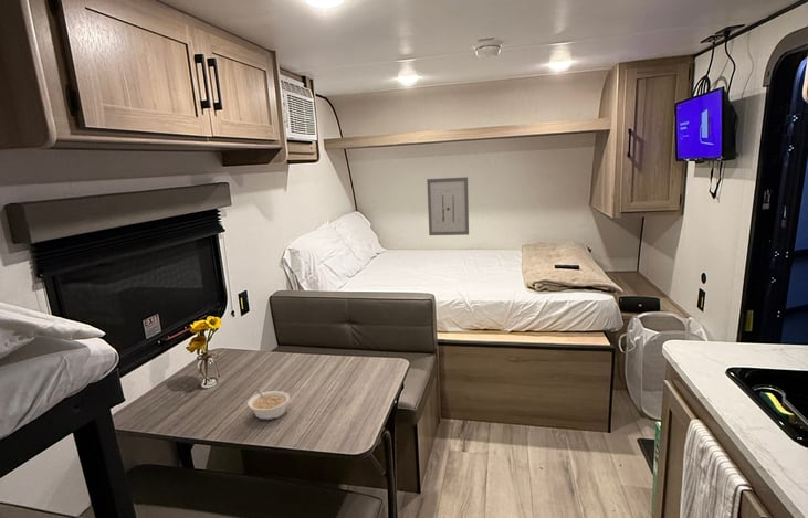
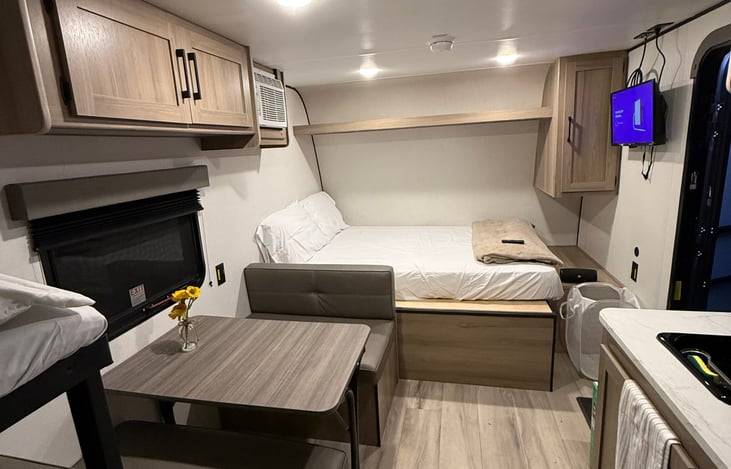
- legume (267, 404)
- wall art (448, 207)
